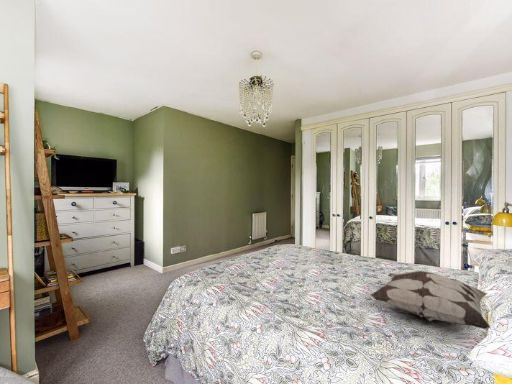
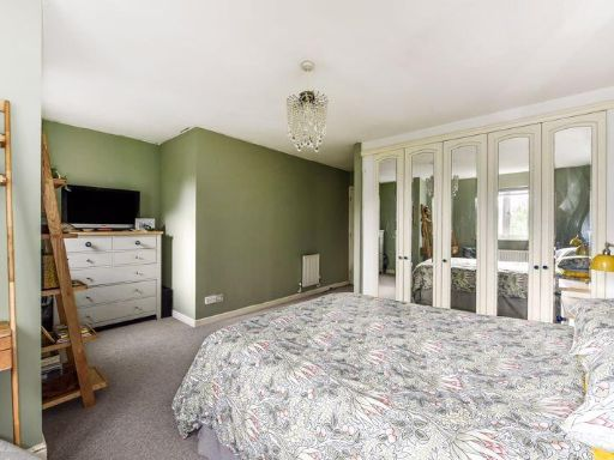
- decorative pillow (427, 293)
